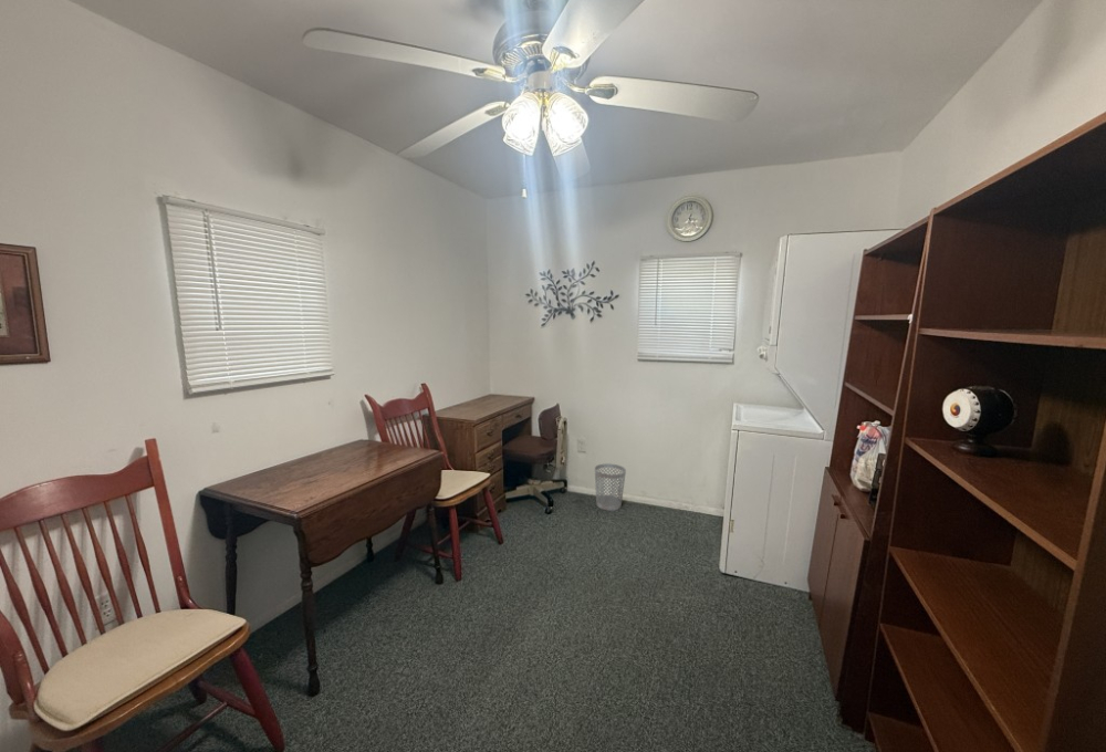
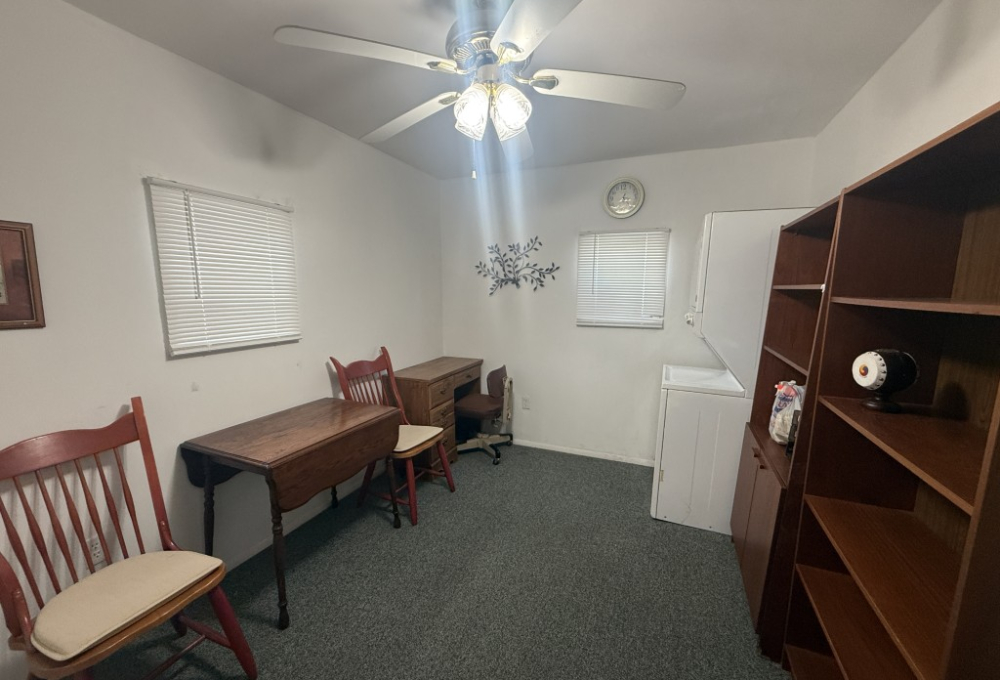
- wastebasket (609, 488)
